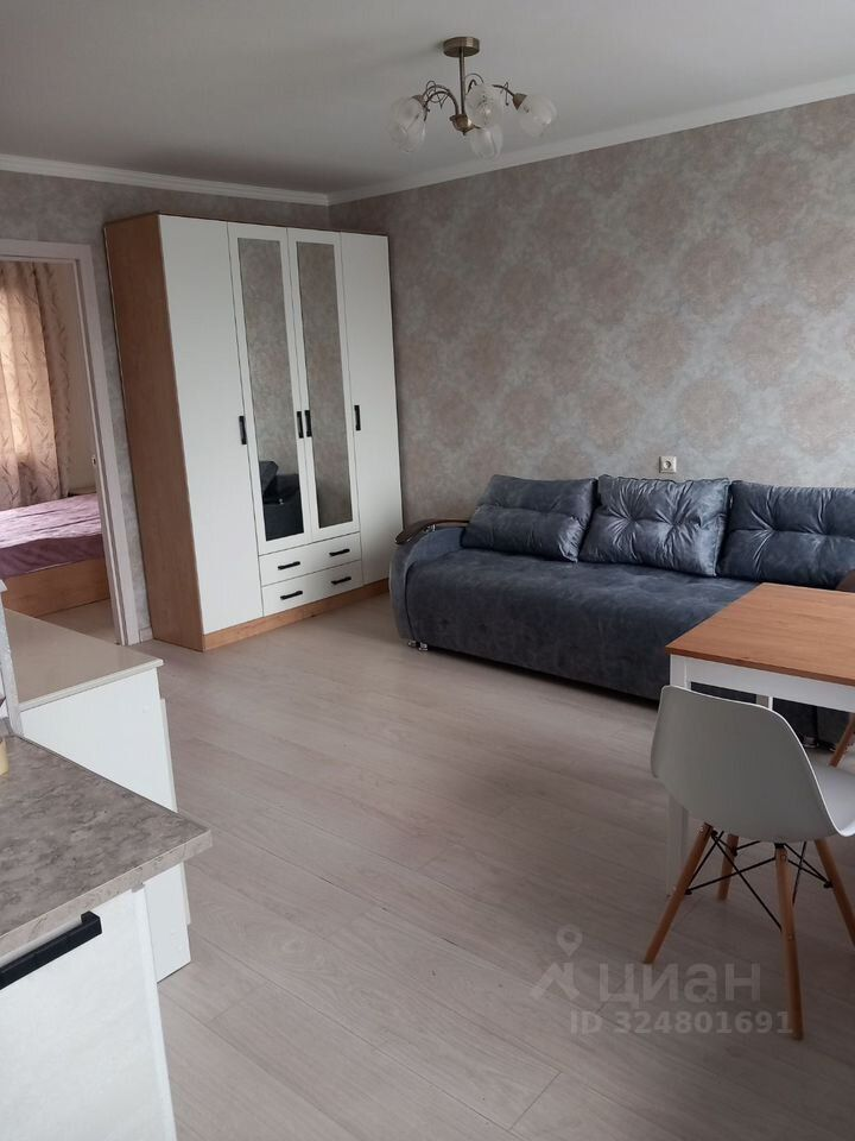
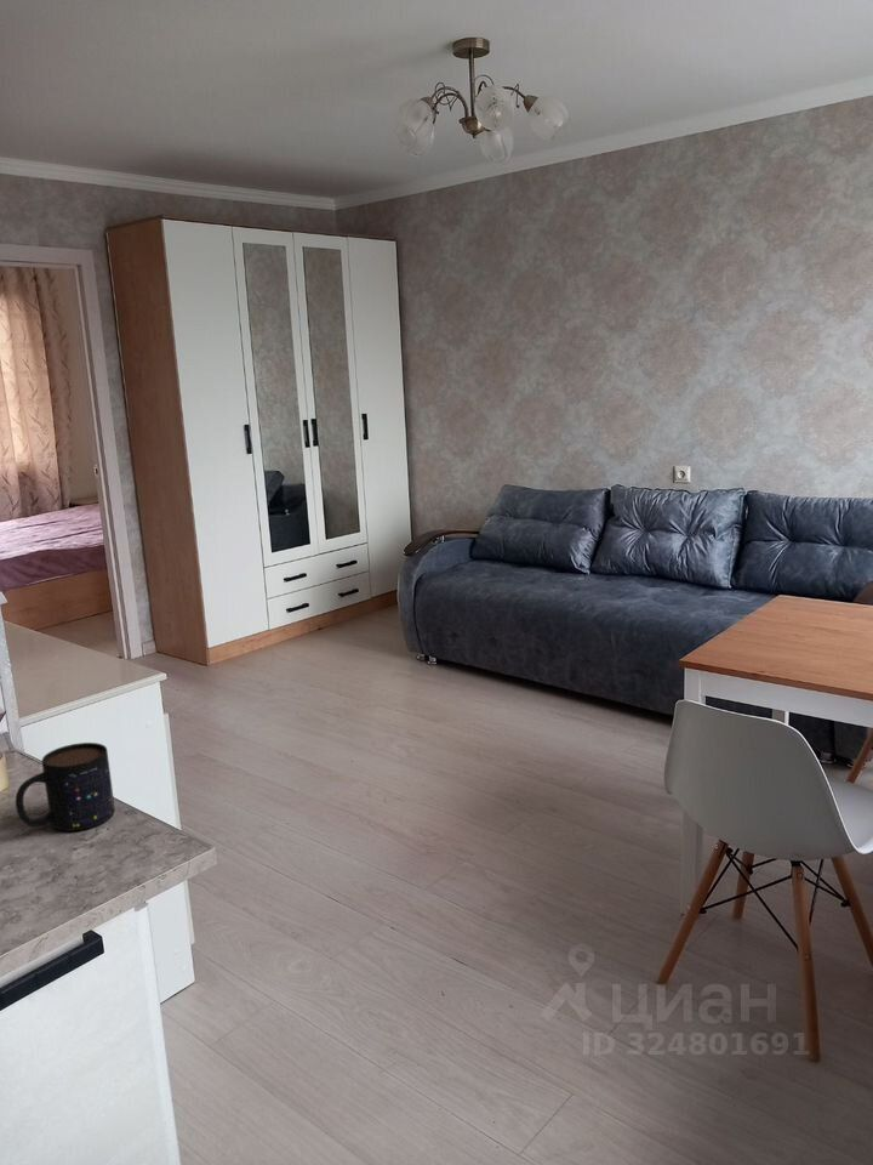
+ mug (63, 790)
